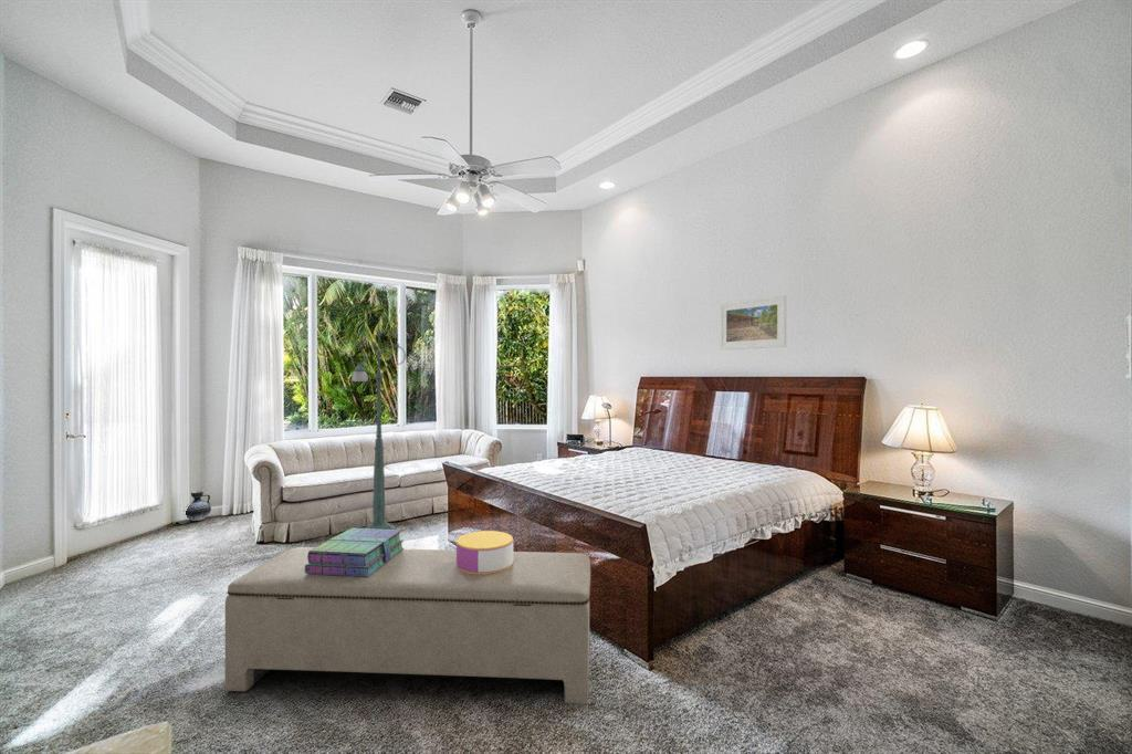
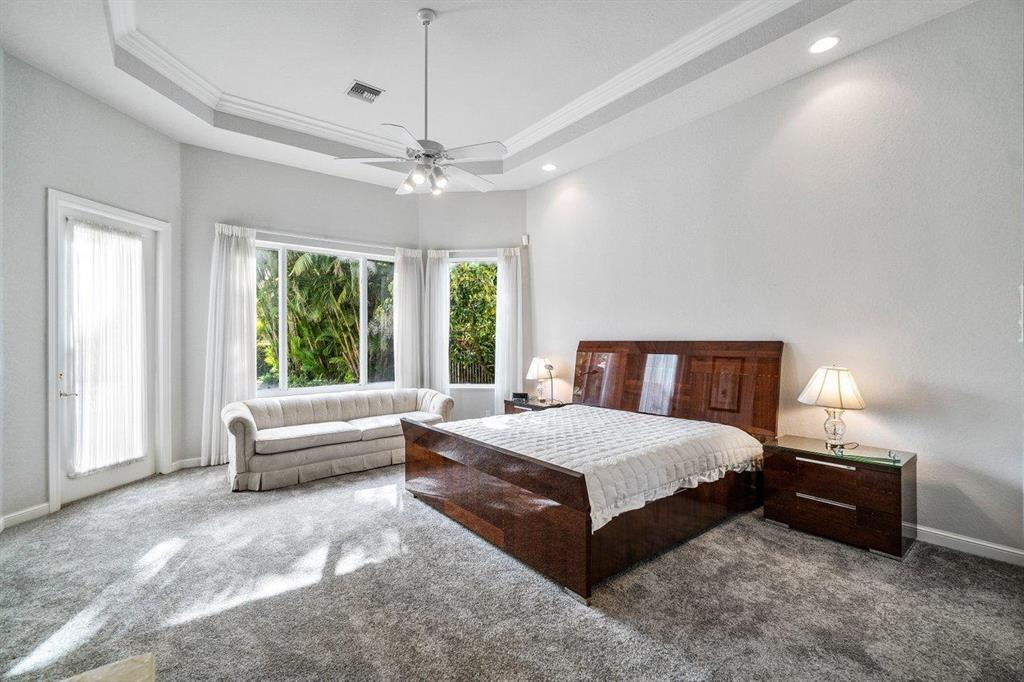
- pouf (484, 551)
- ceramic jug (197, 505)
- stack of books (357, 549)
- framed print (751, 324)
- floor lamp (378, 421)
- bench (421, 615)
